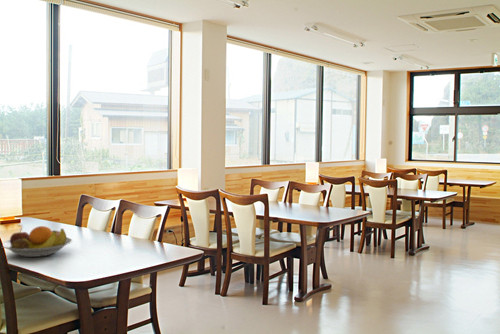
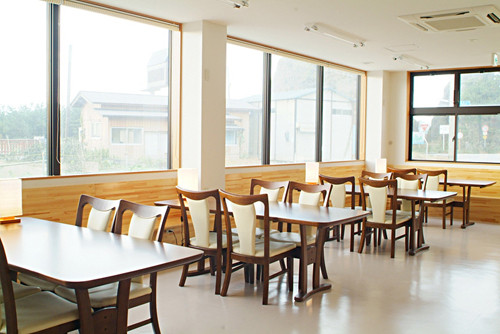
- fruit bowl (37, 239)
